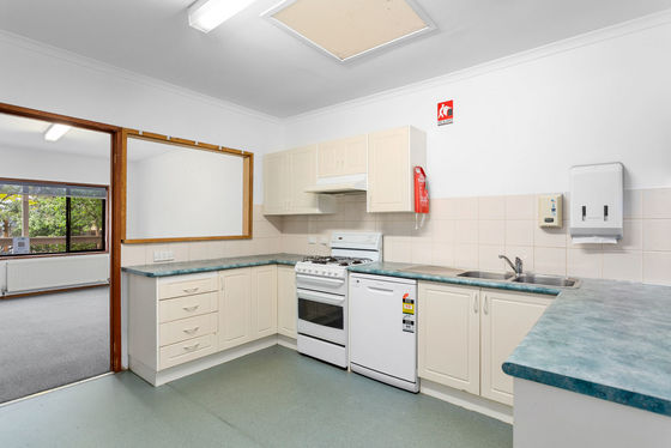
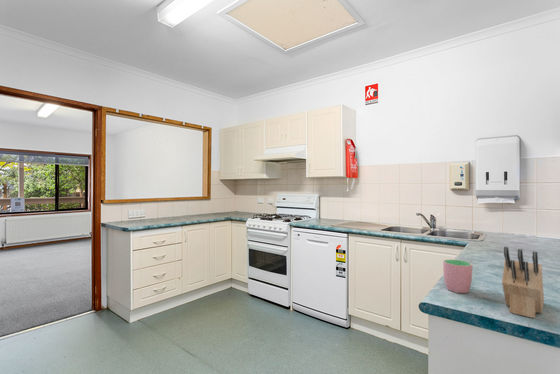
+ knife block (523, 276)
+ cup (459, 275)
